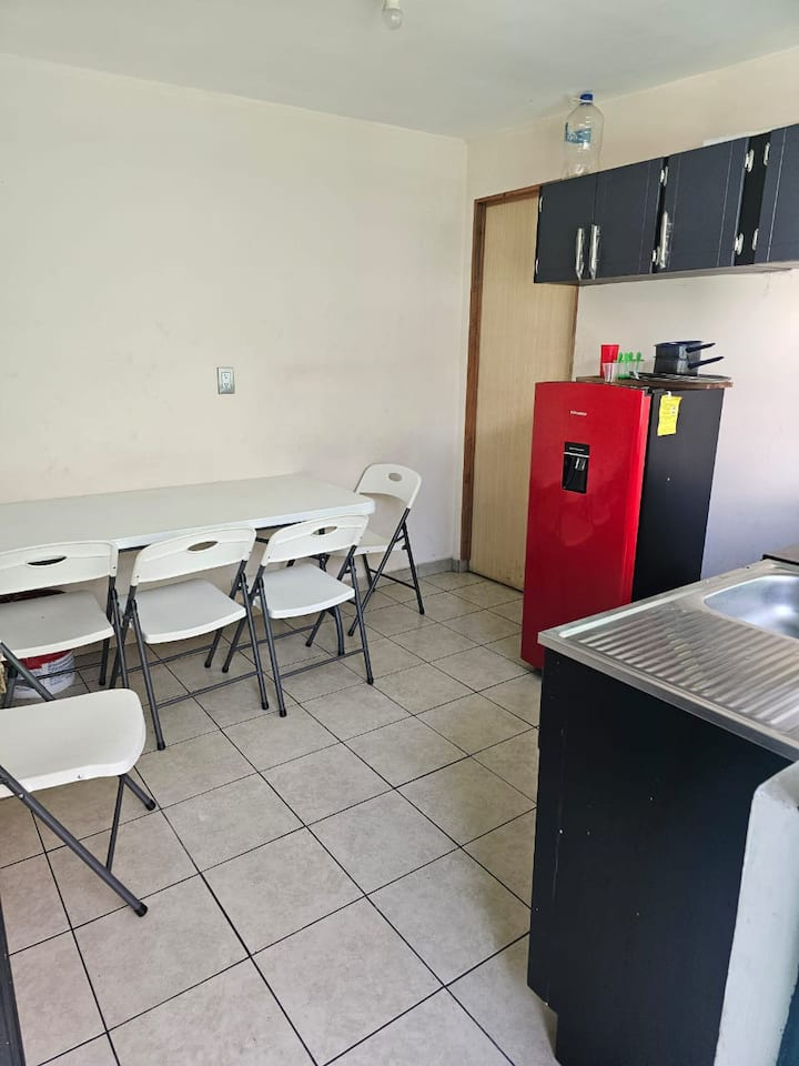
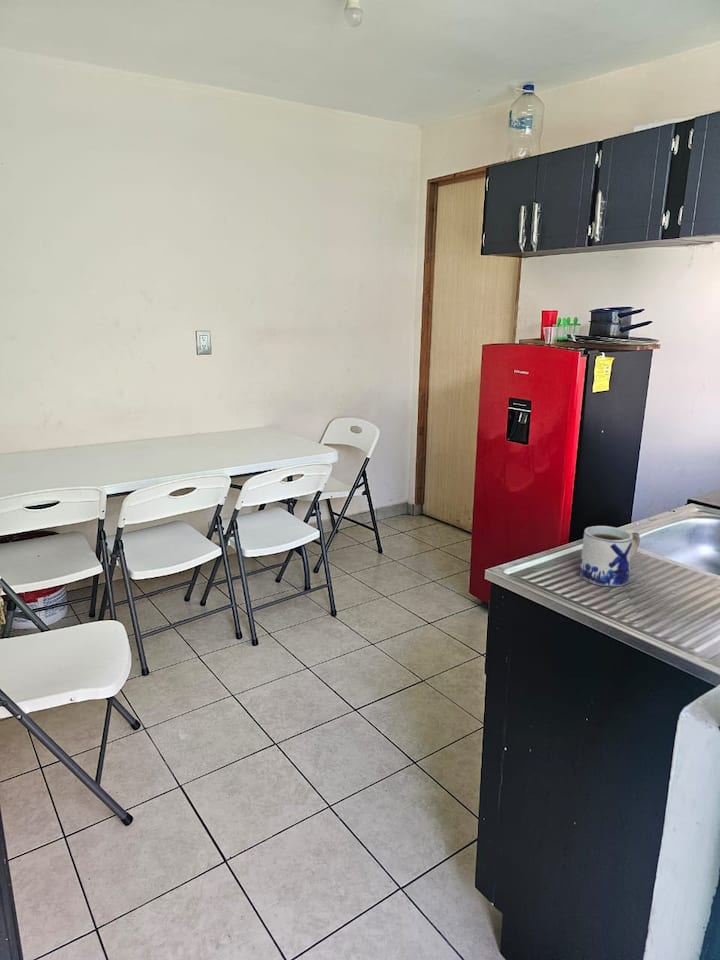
+ mug (610, 554)
